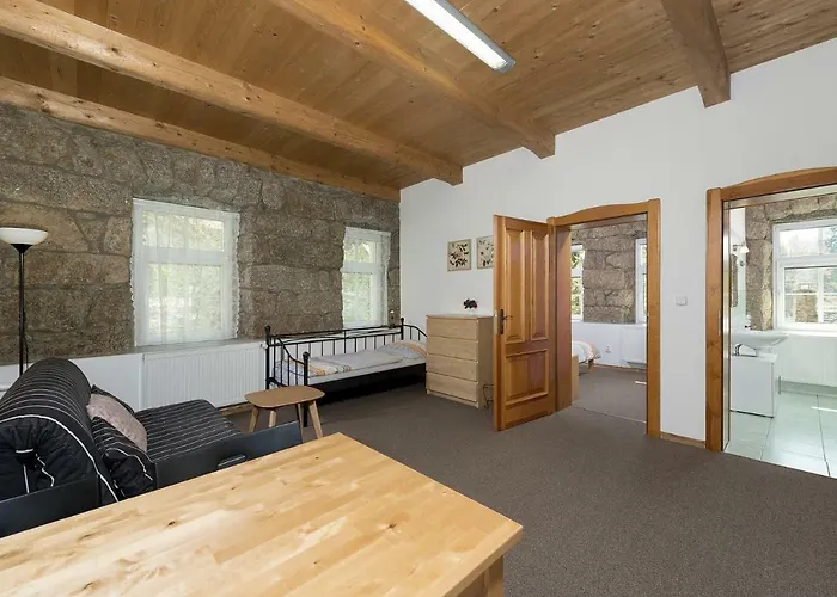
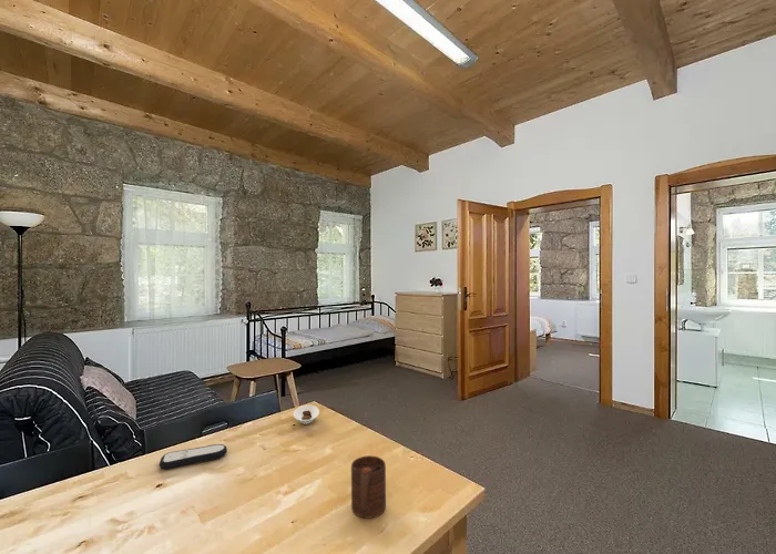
+ cup (369, 489)
+ remote control (194, 455)
+ saucer (306, 414)
